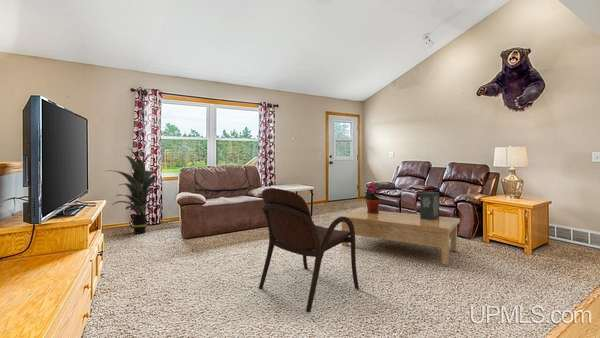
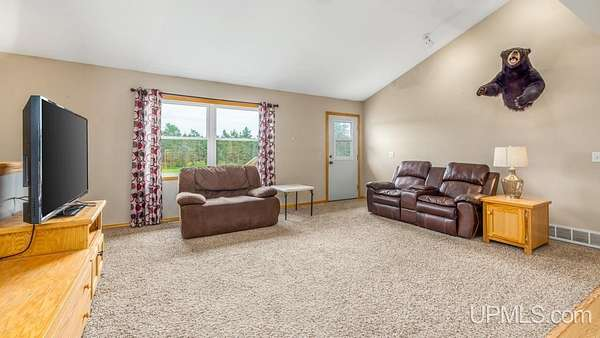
- indoor plant (136, 189)
- potted plant (372, 197)
- armchair (306, 237)
- decorative box (429, 205)
- coffee table (398, 232)
